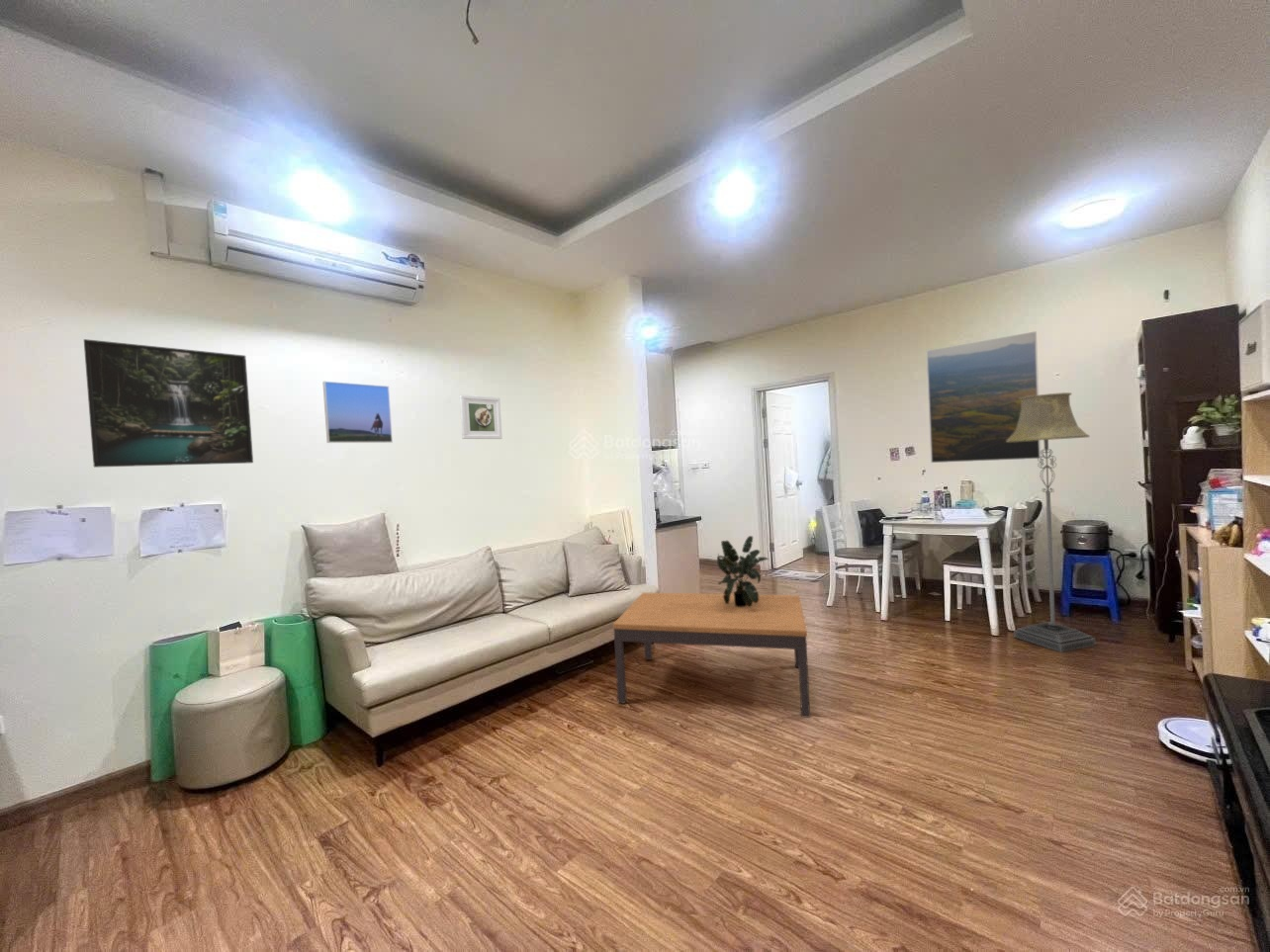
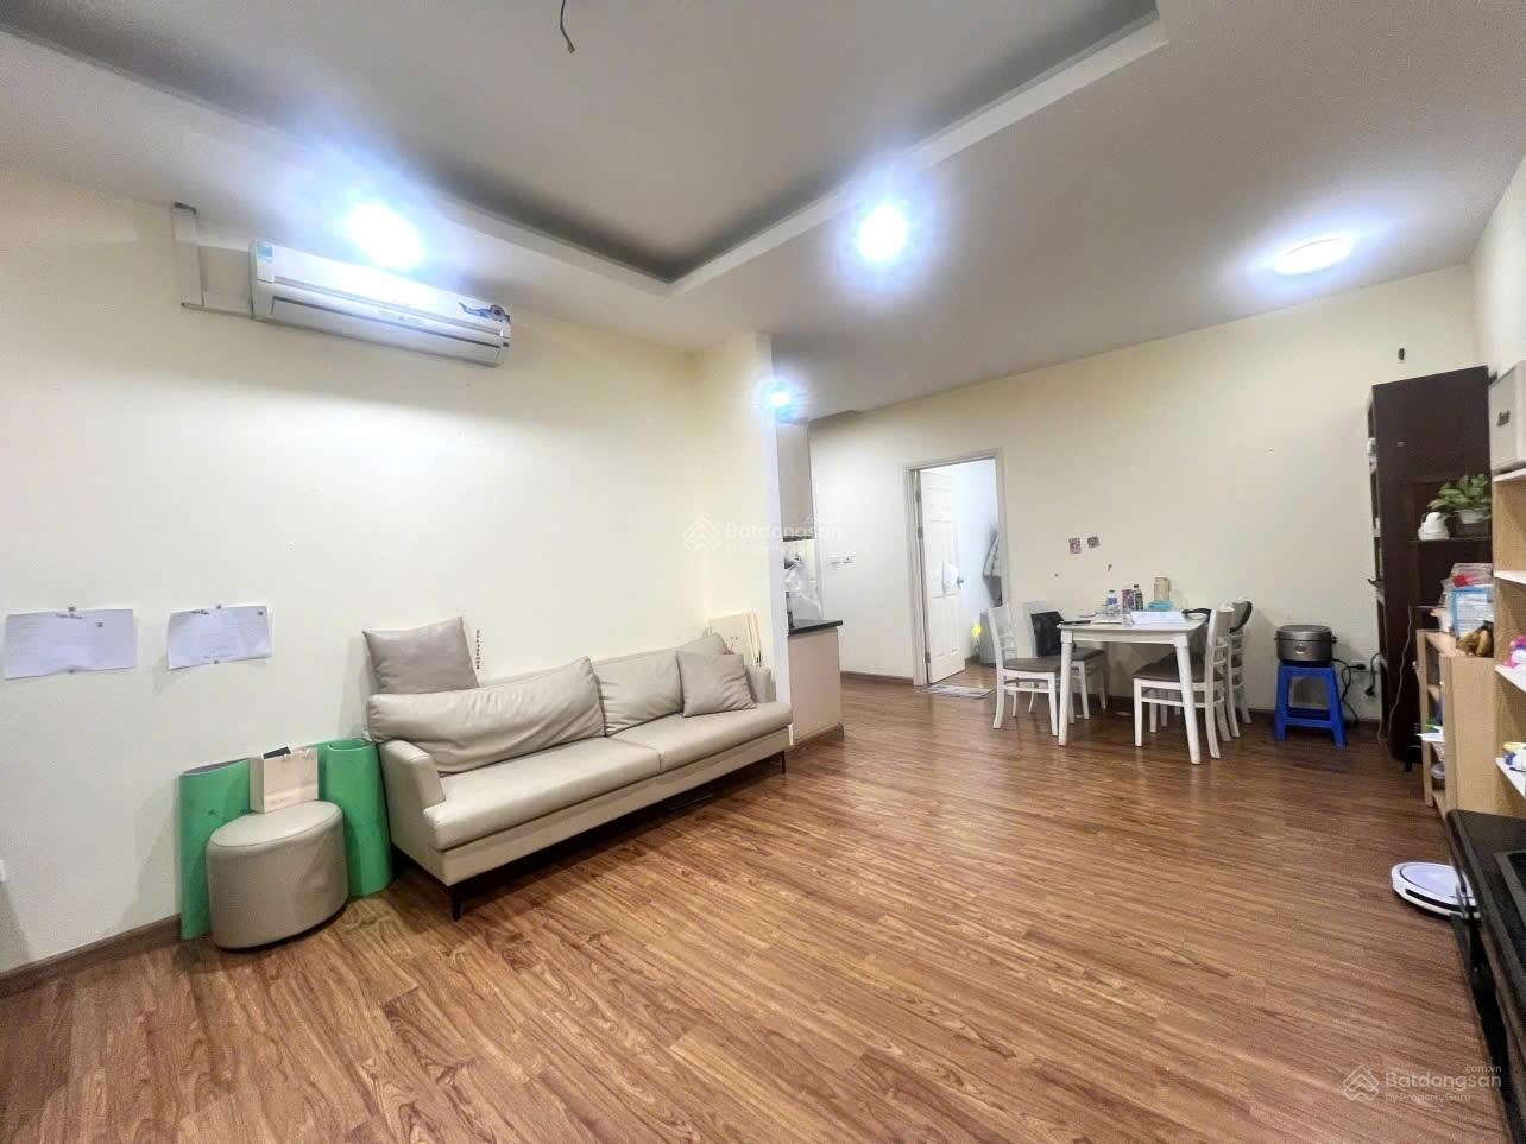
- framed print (980, 401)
- coffee table (713, 645)
- potted plant (743, 571)
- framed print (175, 406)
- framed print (359, 413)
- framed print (481, 417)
- floor lamp (1048, 519)
